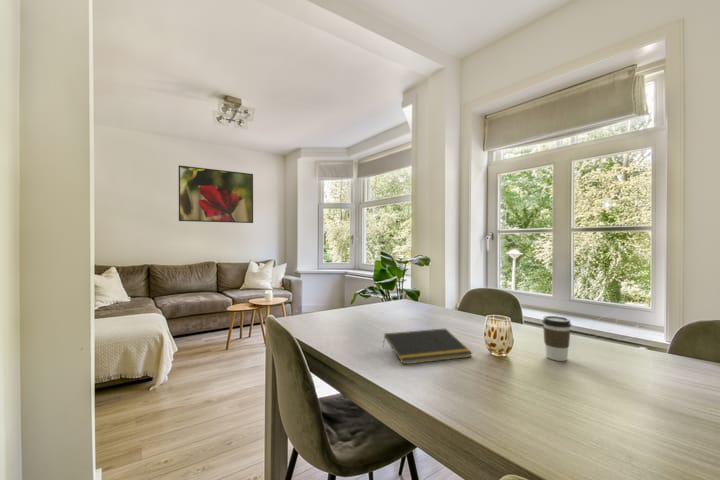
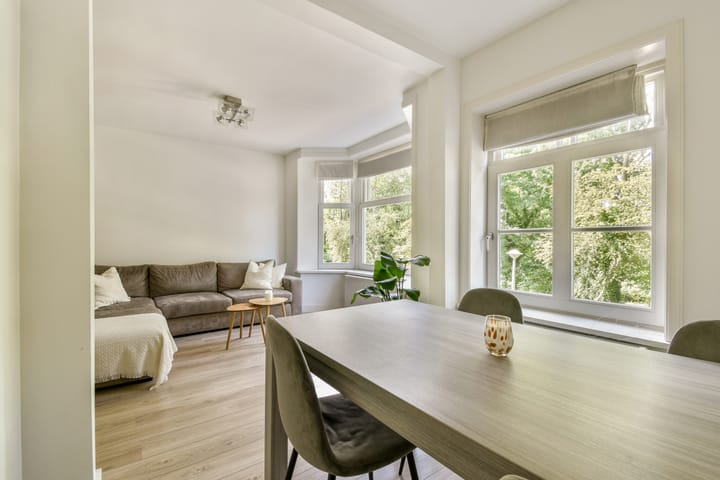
- notepad (426, 344)
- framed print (218, 196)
- coffee cup (556, 338)
